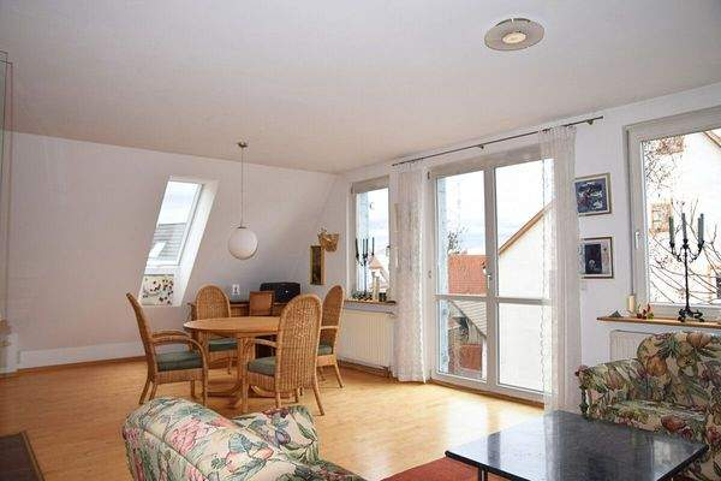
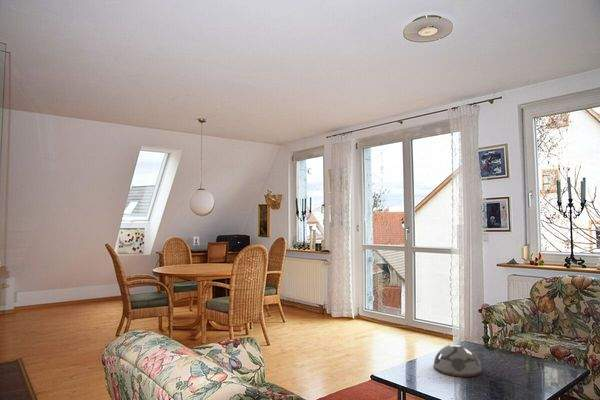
+ decorative bowl (456, 356)
